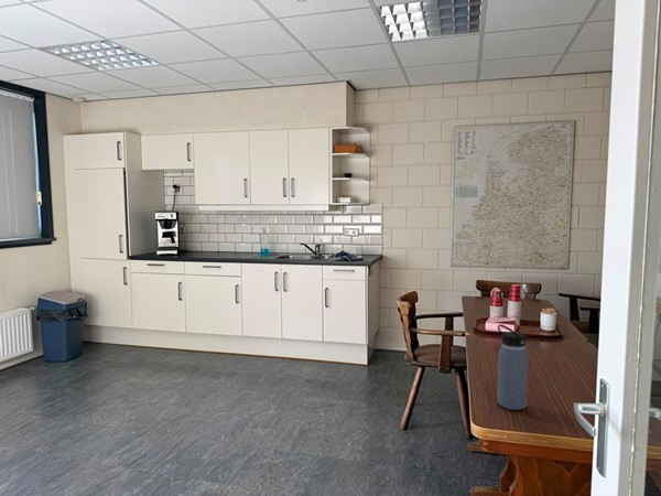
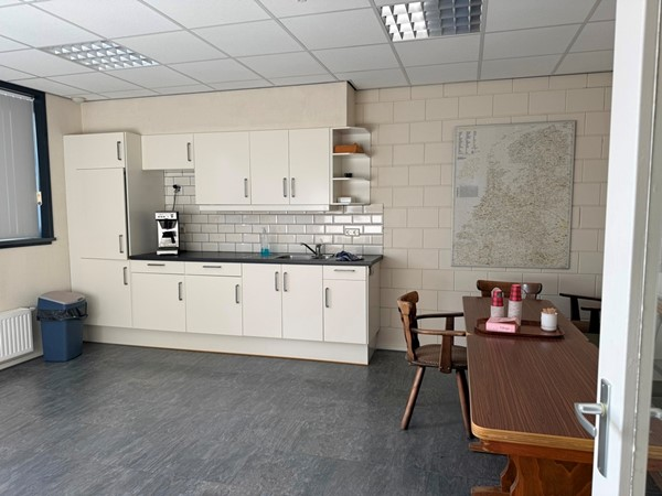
- water bottle (511, 365)
